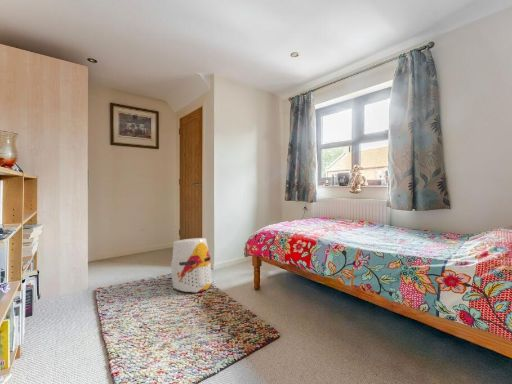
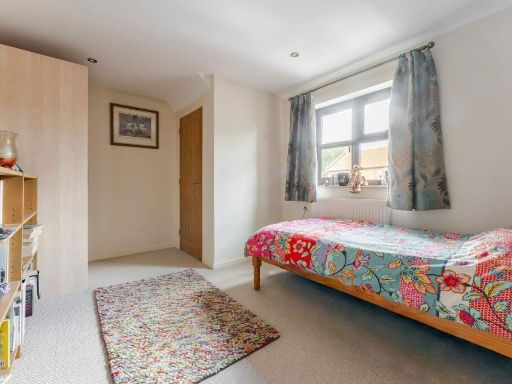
- helmet (191, 261)
